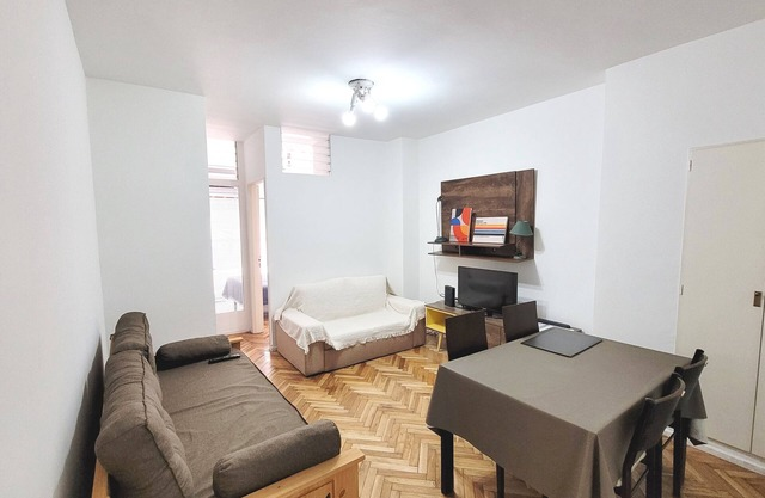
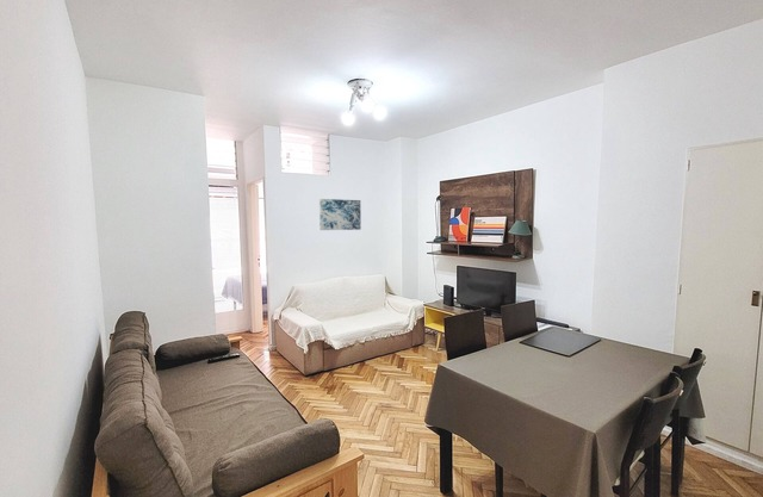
+ wall art (340, 215)
